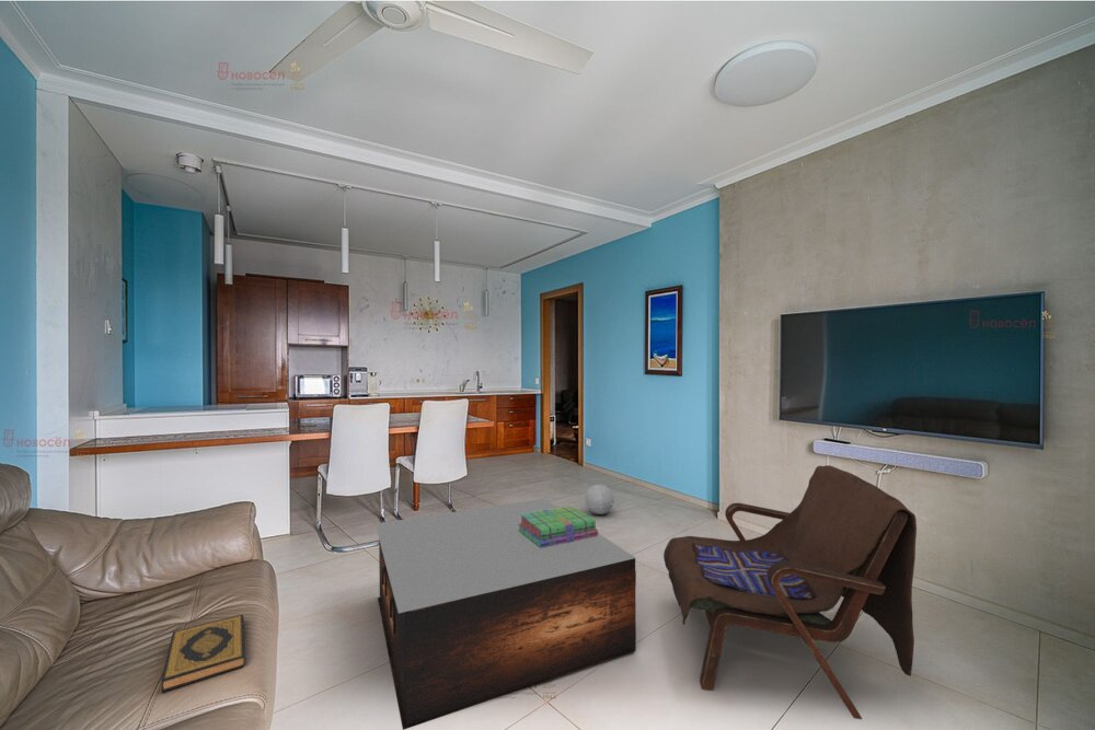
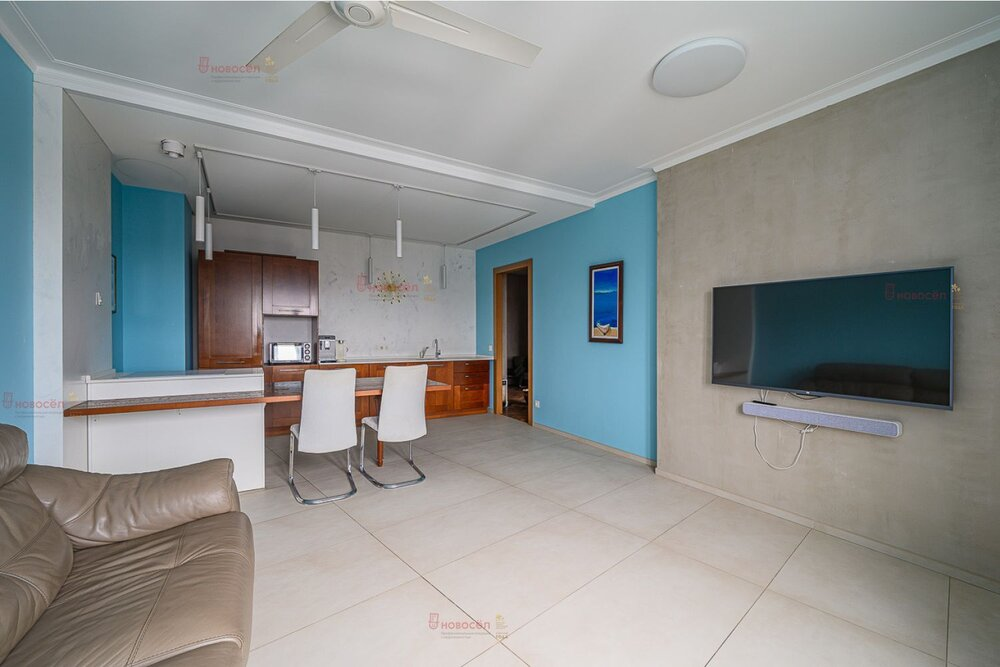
- stack of books (556, 524)
- armchair (768, 559)
- coffee table (493, 580)
- hardback book (207, 648)
- ball (599, 499)
